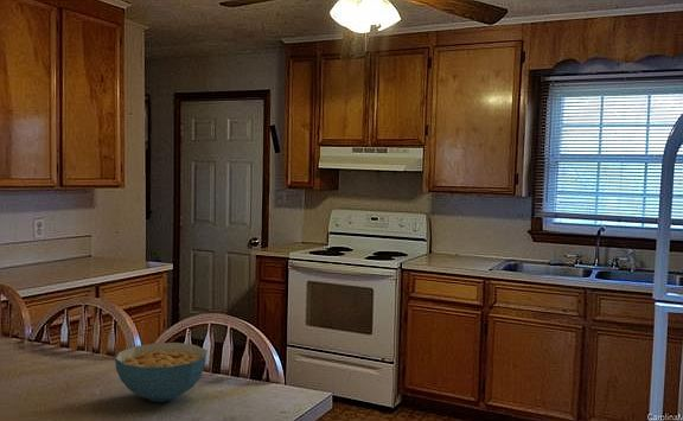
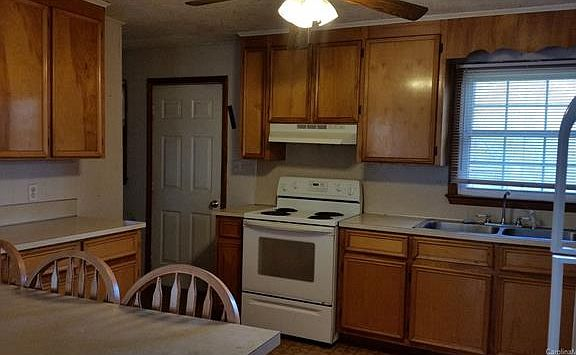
- cereal bowl (161, 375)
